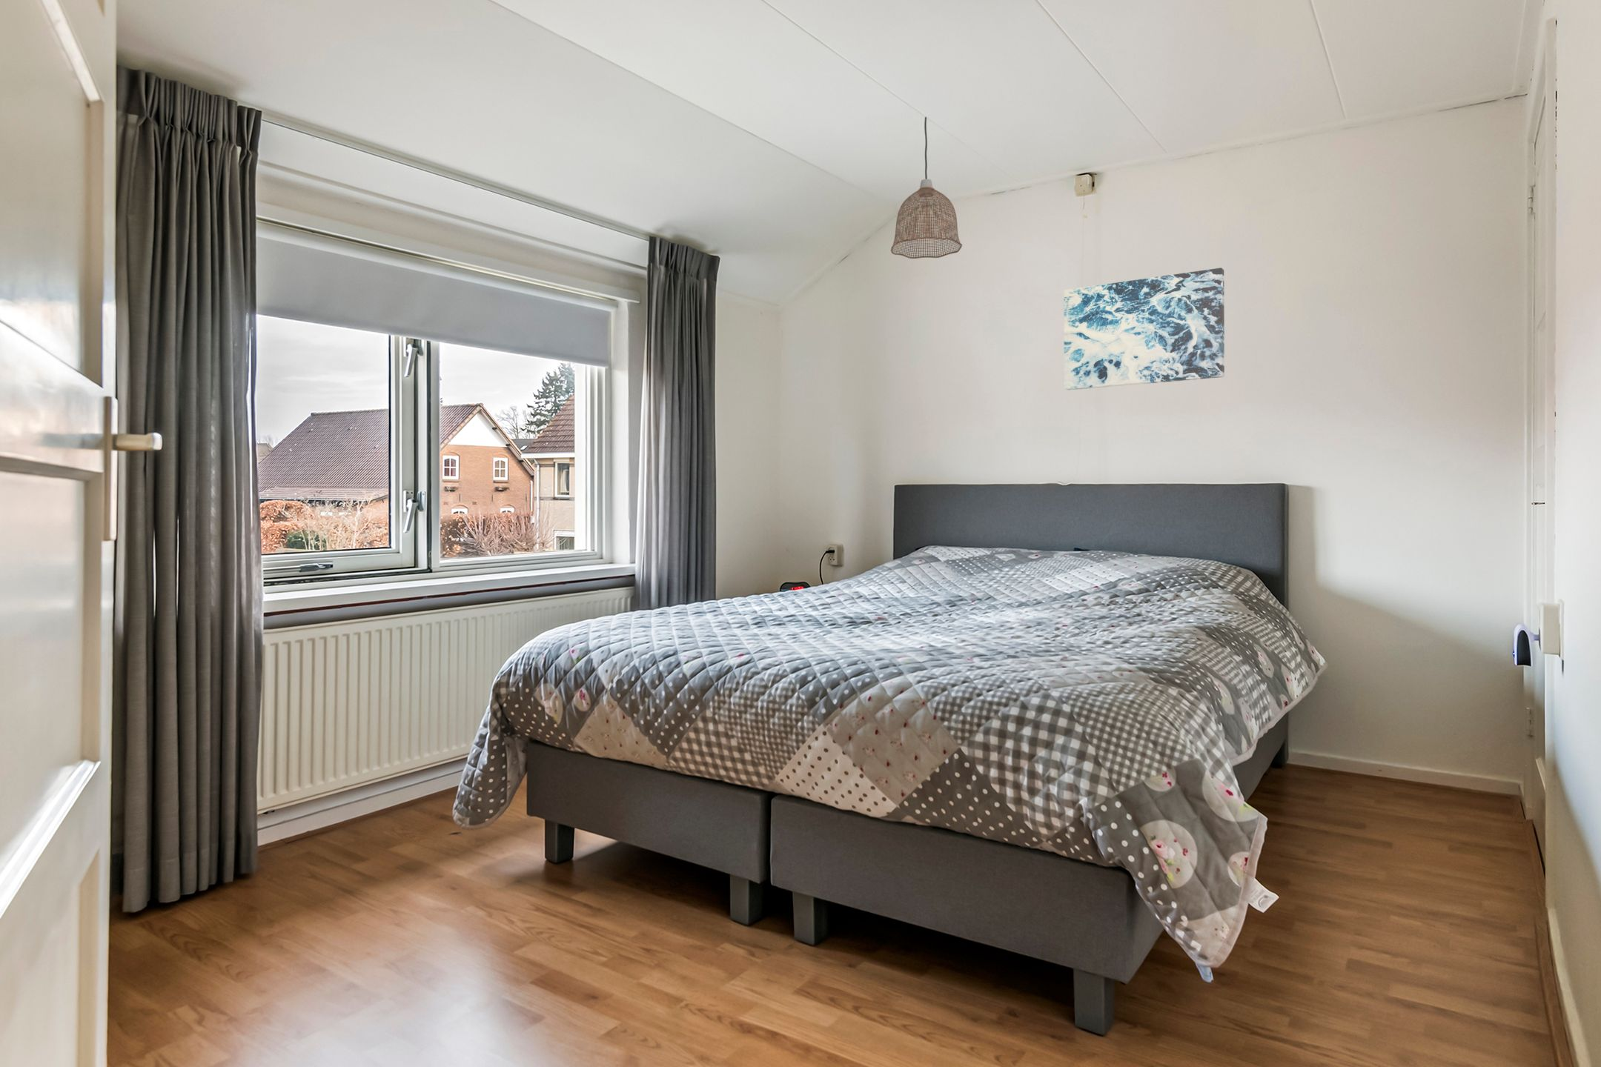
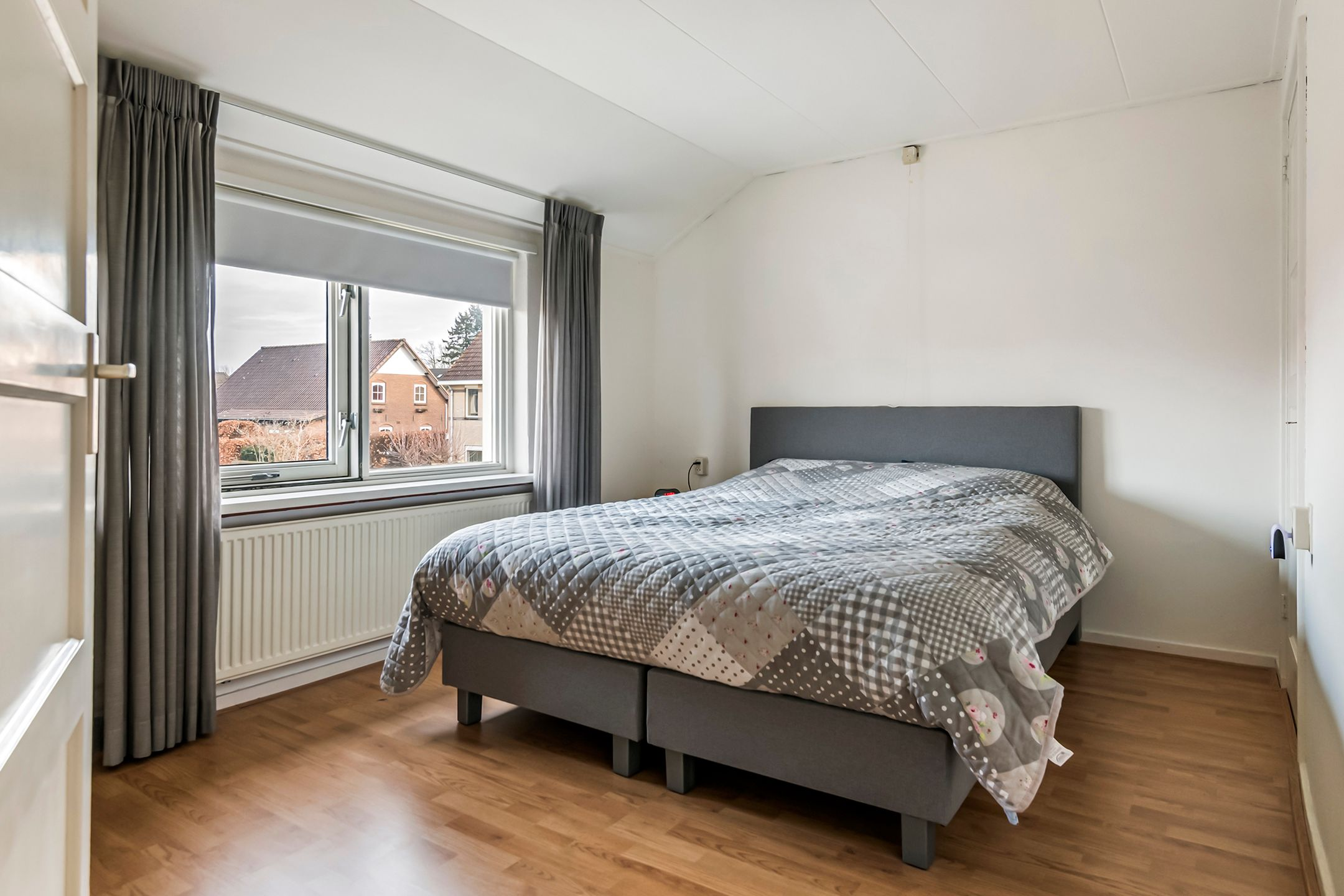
- pendant lamp (926, 183)
- wall art (1141, 332)
